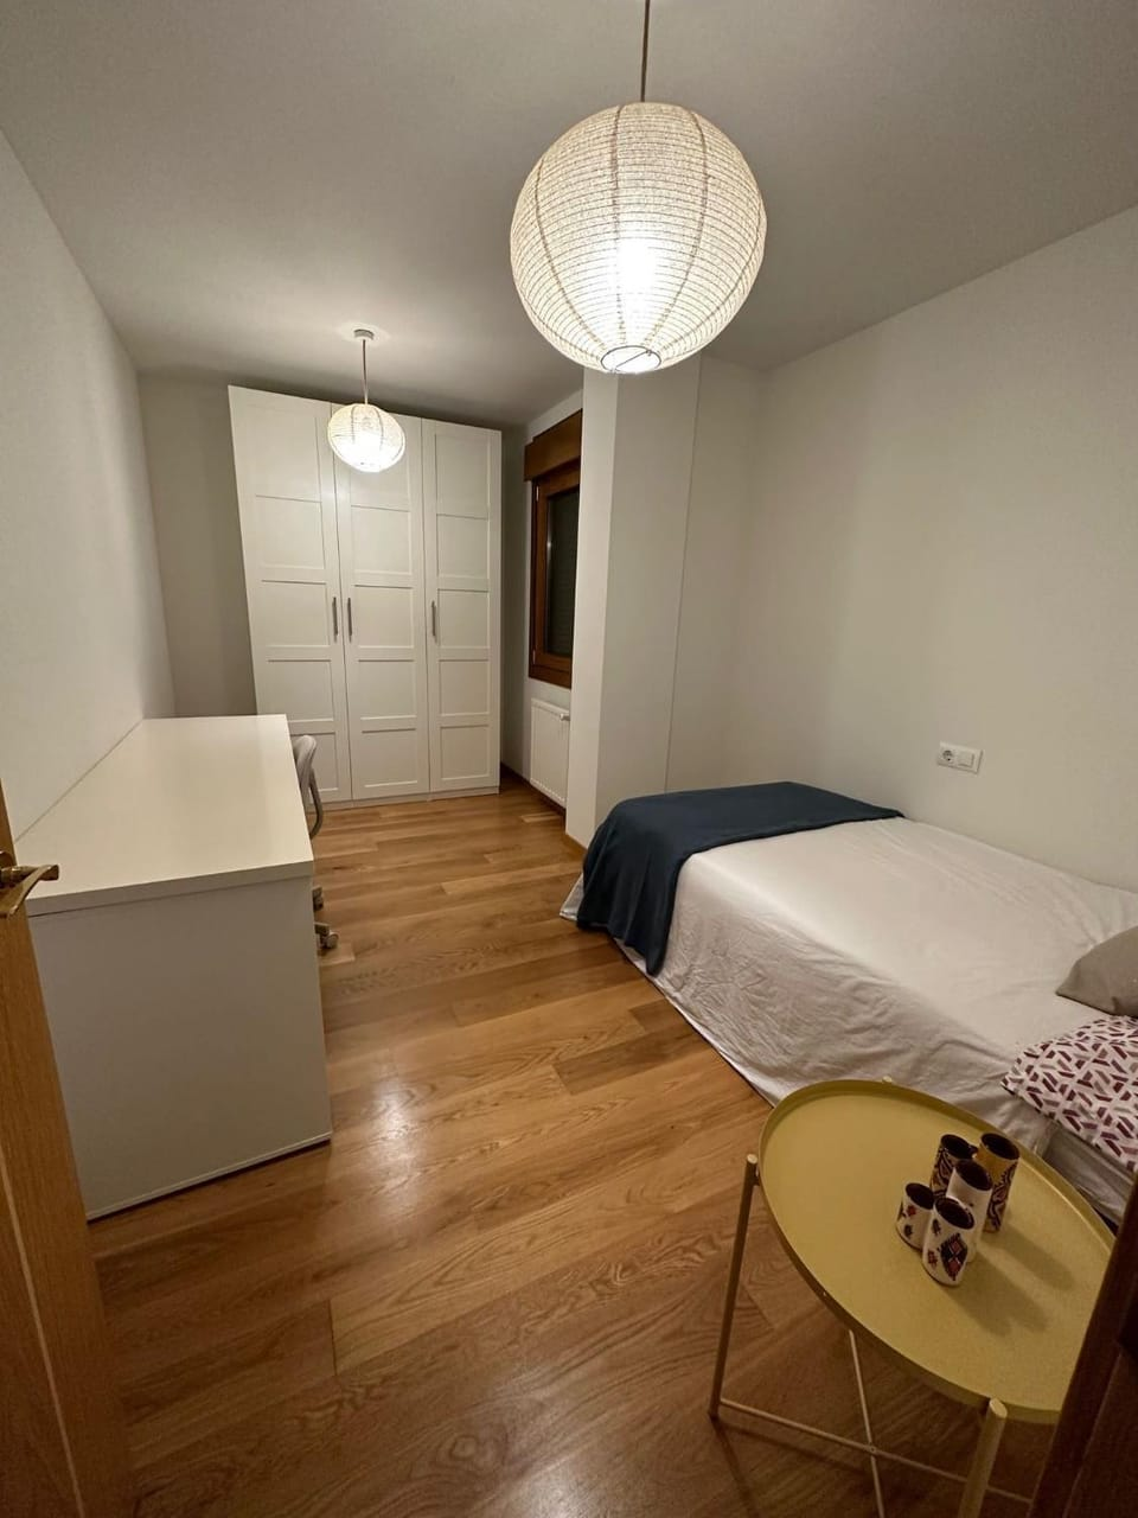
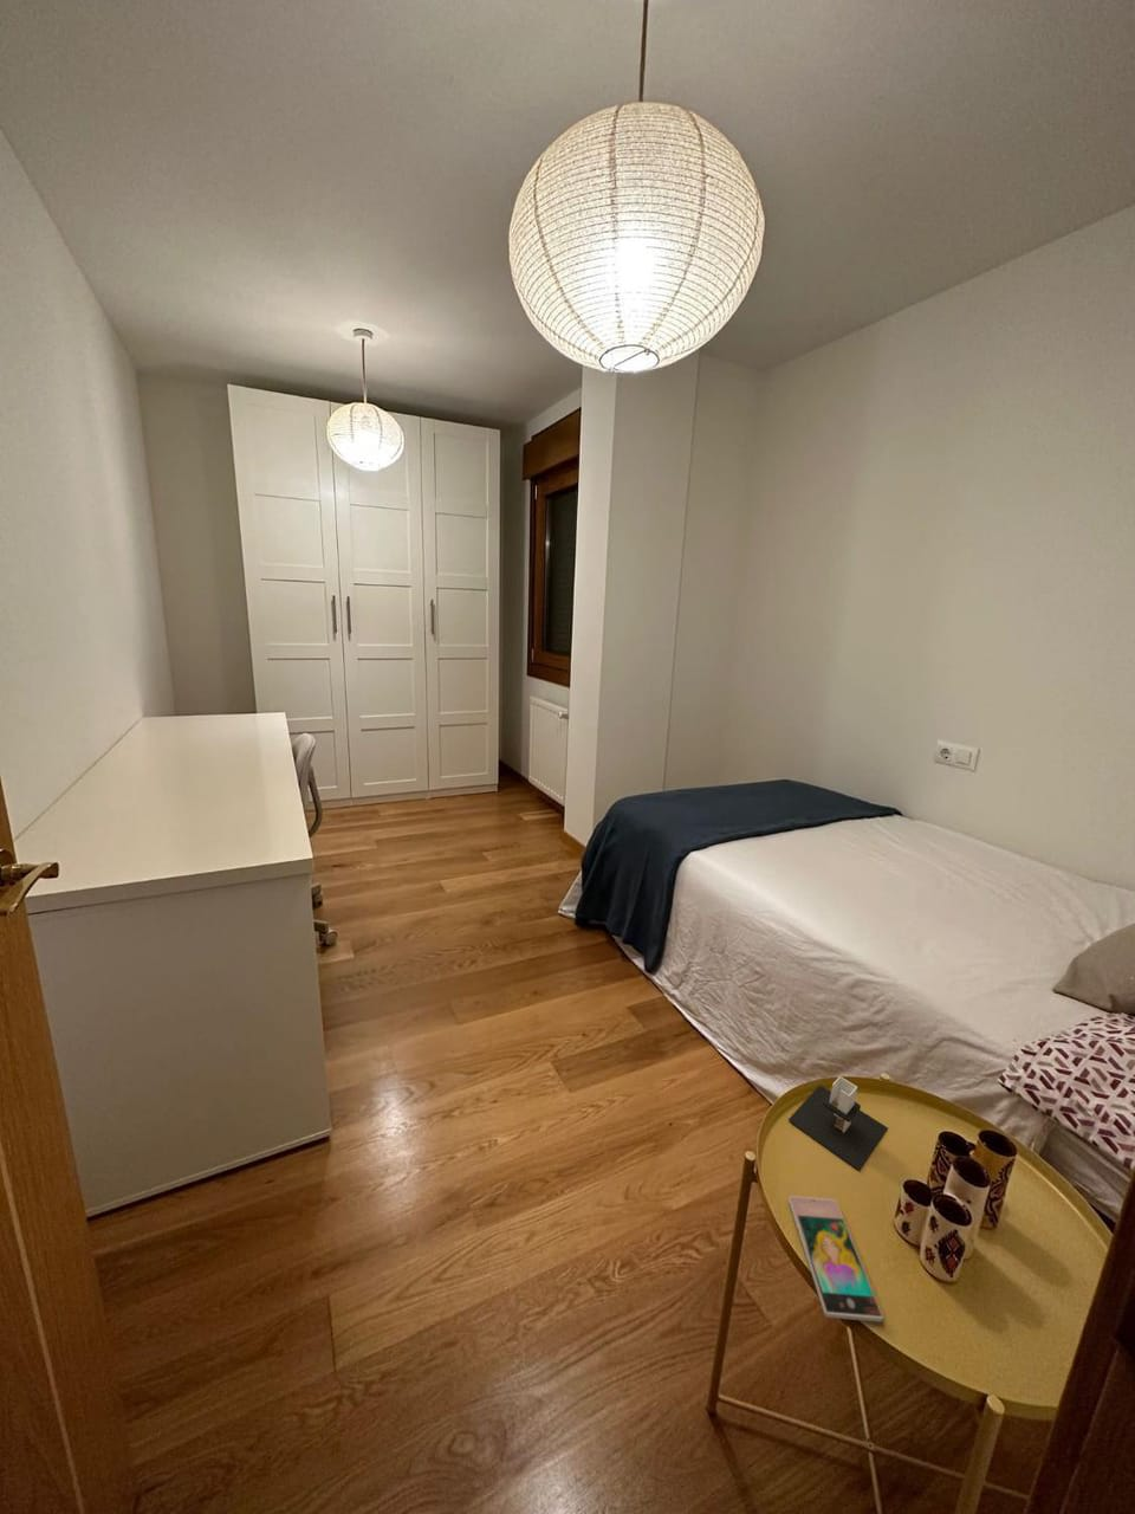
+ architectural model (841, 1105)
+ smartphone (830, 1253)
